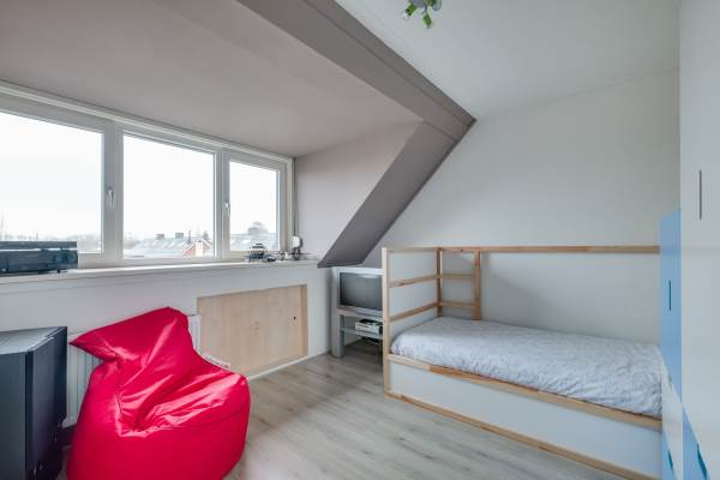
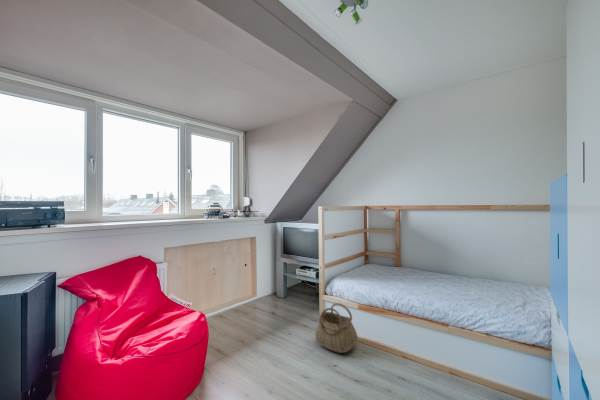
+ basket (336, 325)
